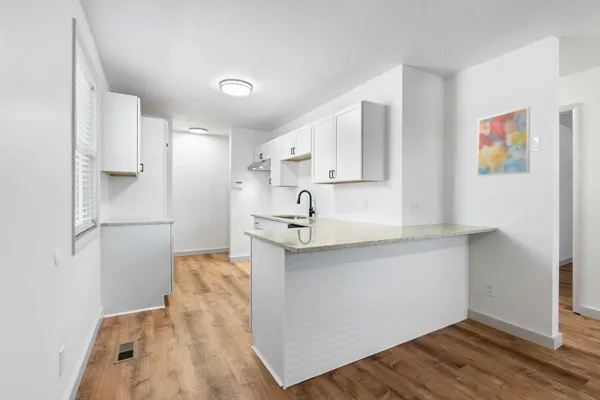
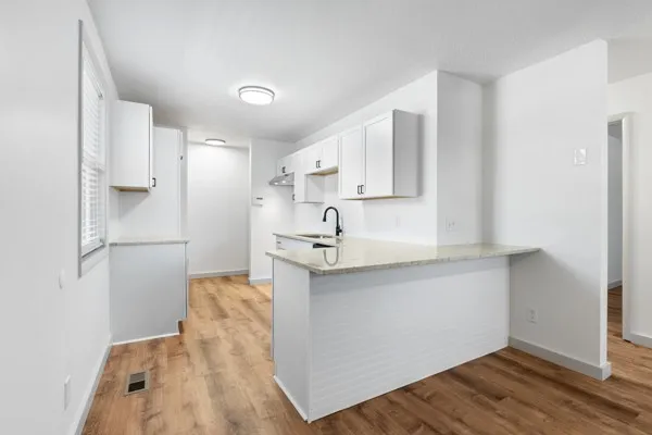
- wall art (501, 144)
